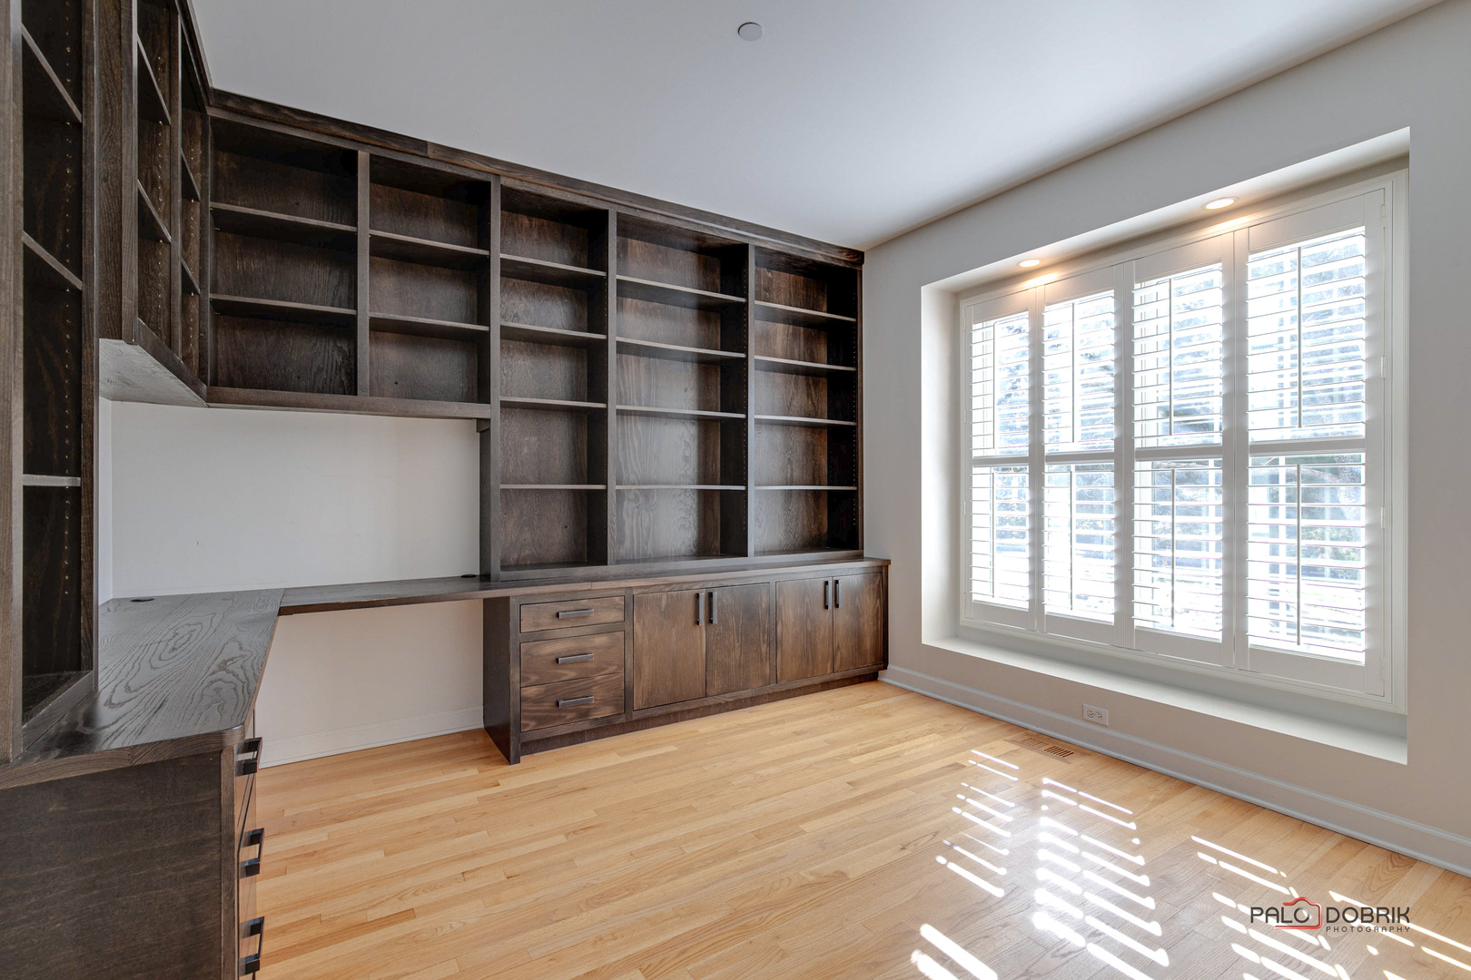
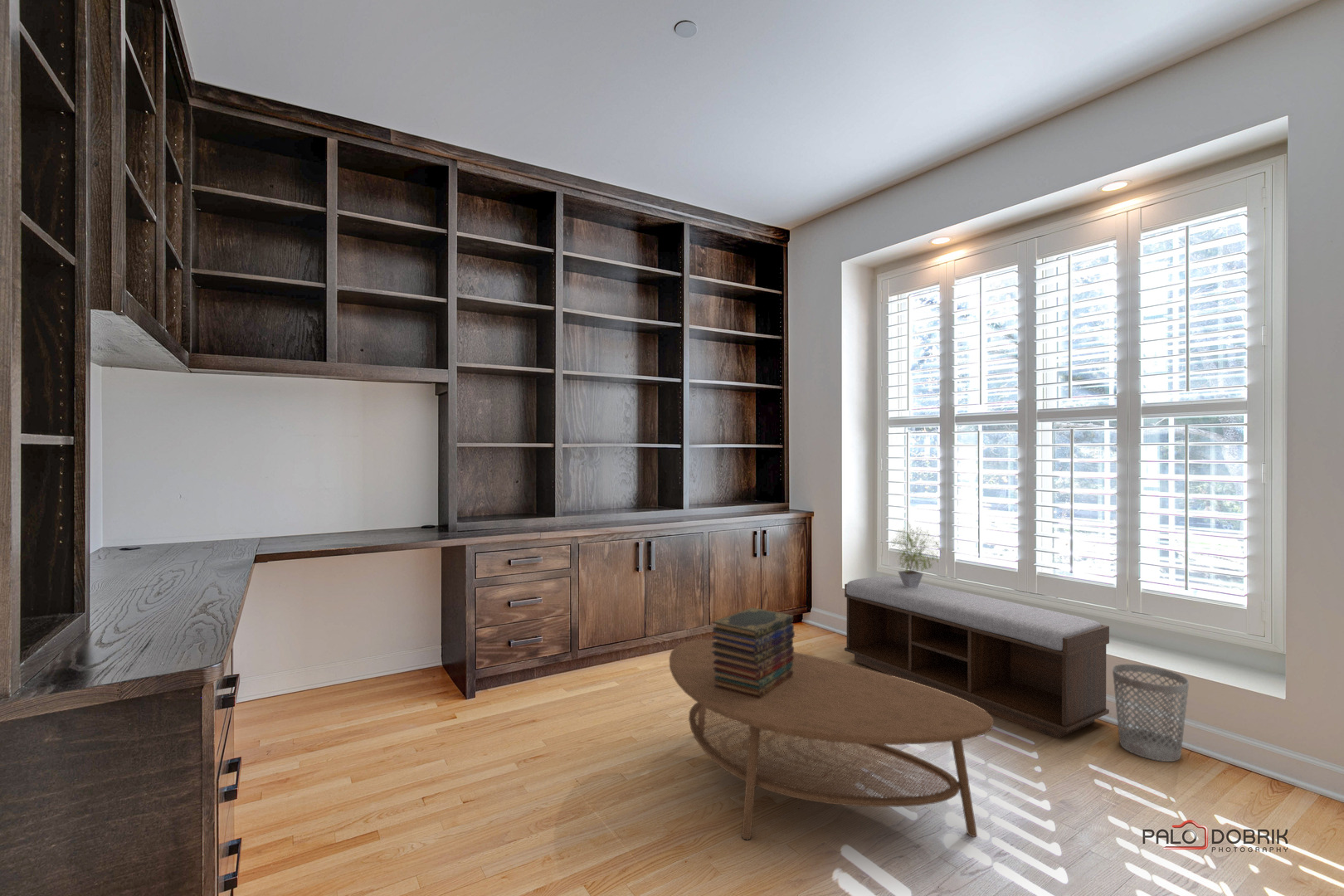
+ wastebasket (1149, 712)
+ bench (958, 641)
+ potted plant (916, 553)
+ book stack (753, 649)
+ coffee table (793, 741)
